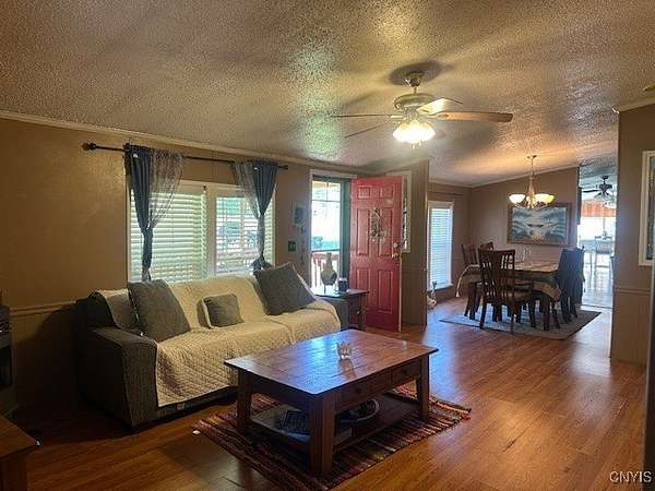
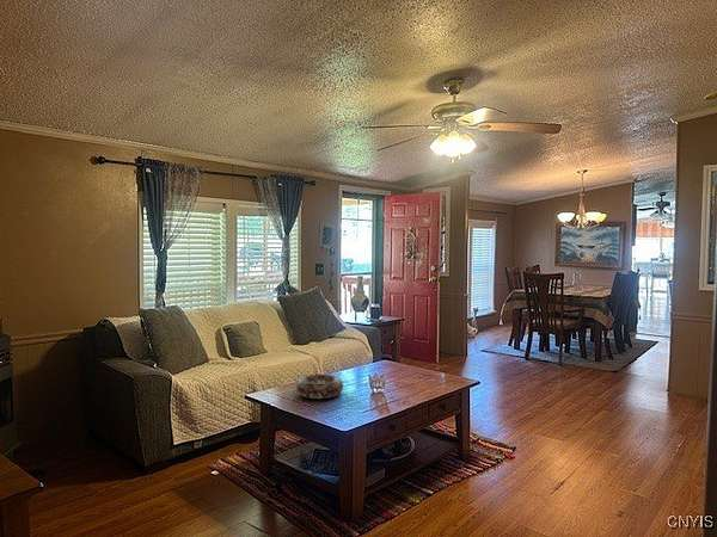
+ decorative bowl (319, 385)
